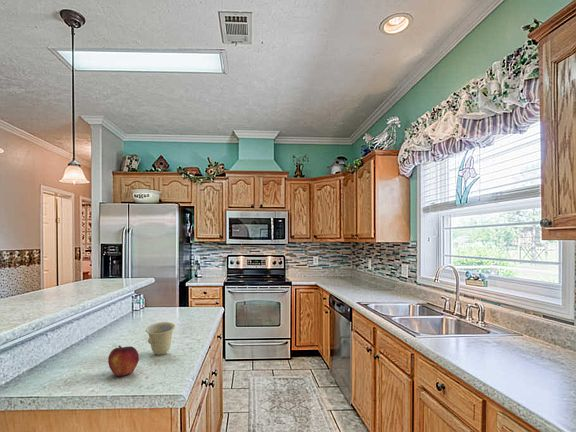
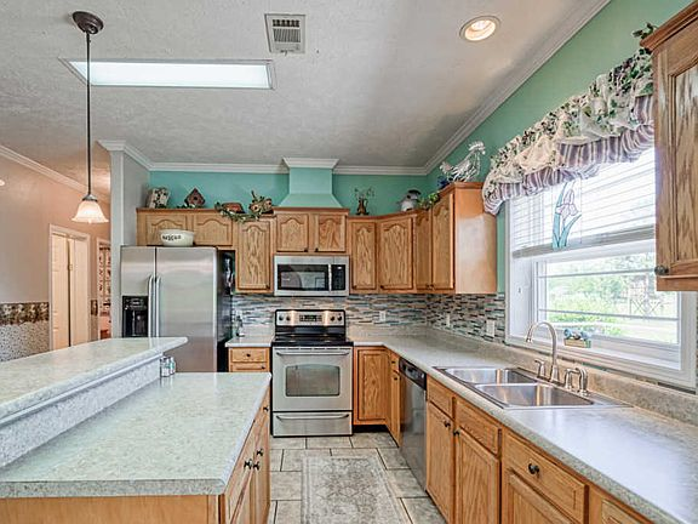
- cup (160, 339)
- fruit (123, 359)
